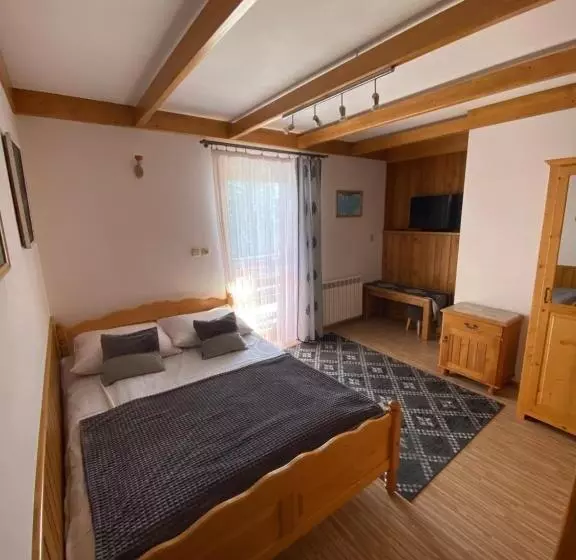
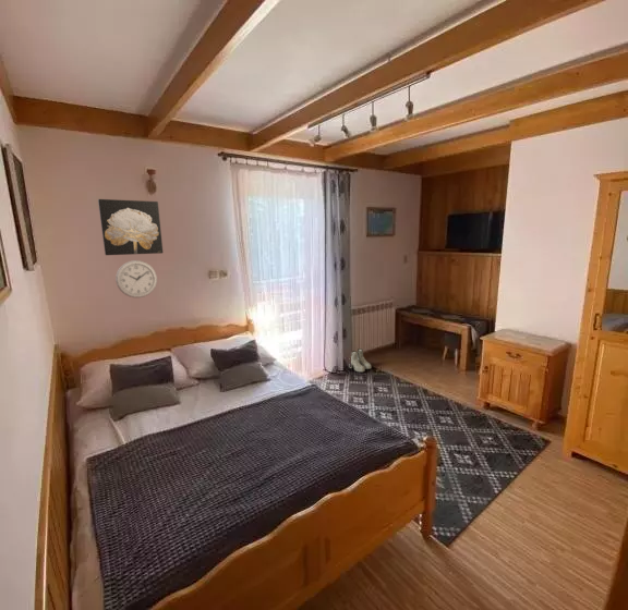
+ wall art (132, 228)
+ wall clock (136, 279)
+ boots (360, 359)
